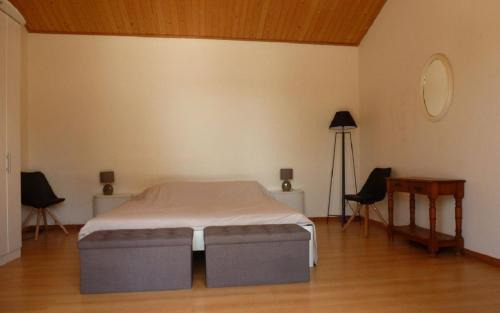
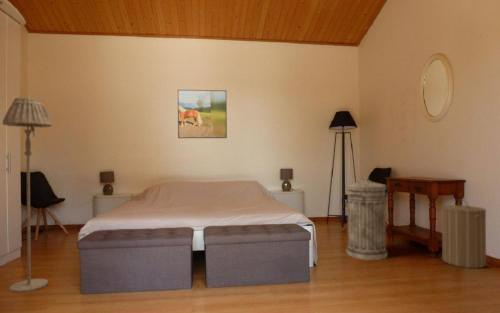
+ laundry hamper (463, 230)
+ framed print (202, 114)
+ trash can (366, 216)
+ floor lamp (28, 192)
